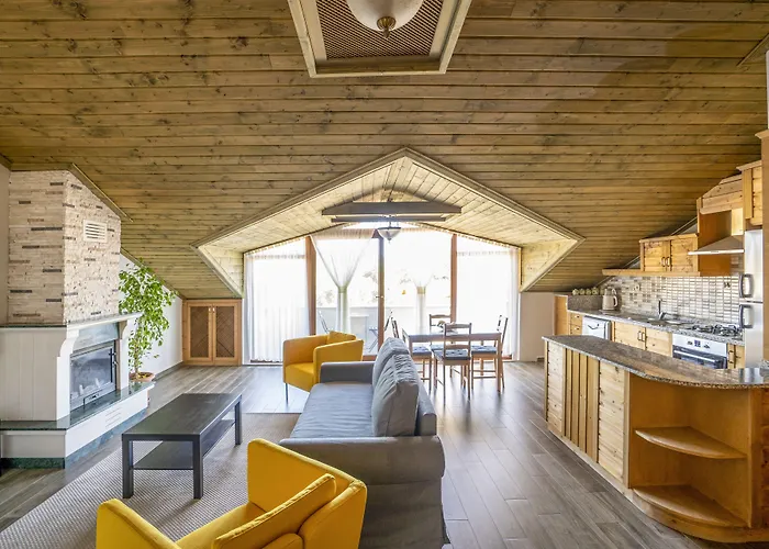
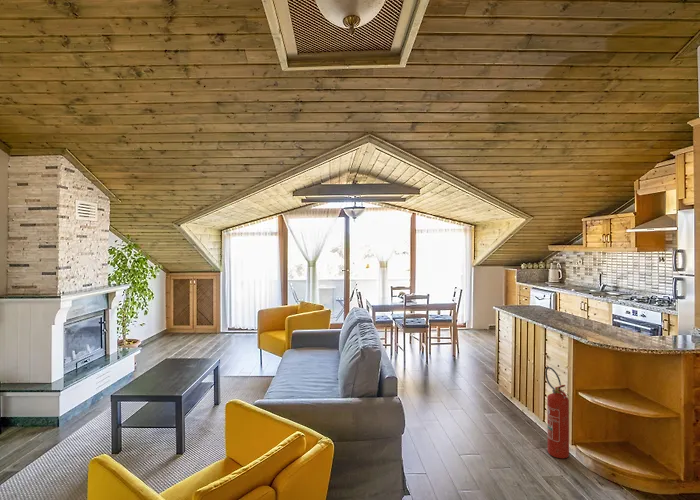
+ fire extinguisher (555, 410)
